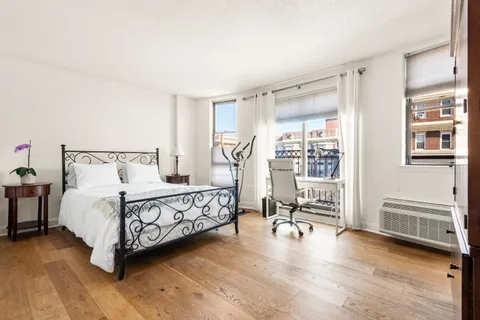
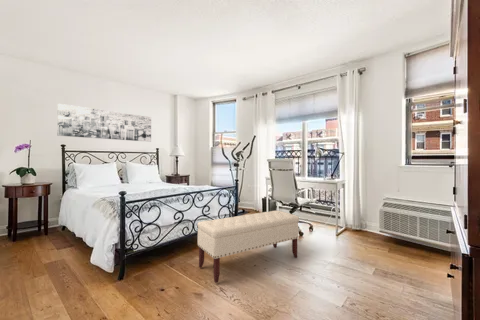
+ wall art (110, 125)
+ bench (250, 239)
